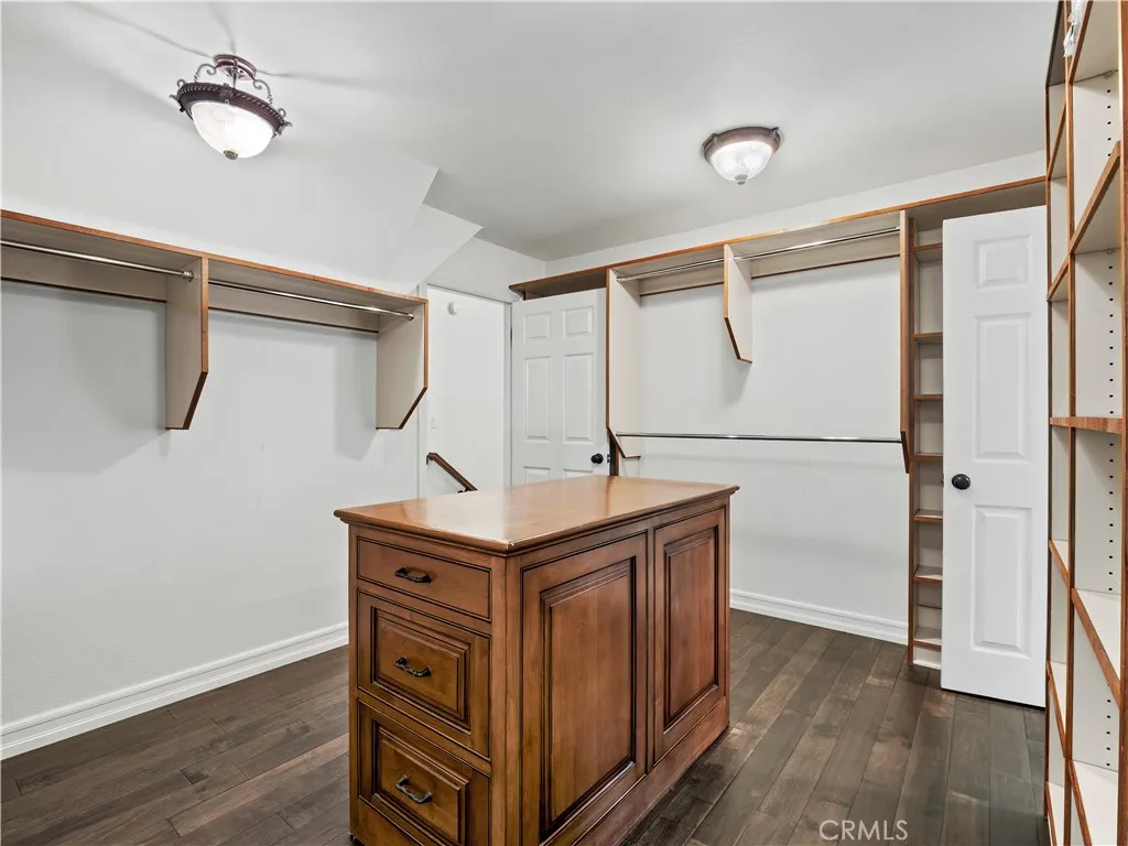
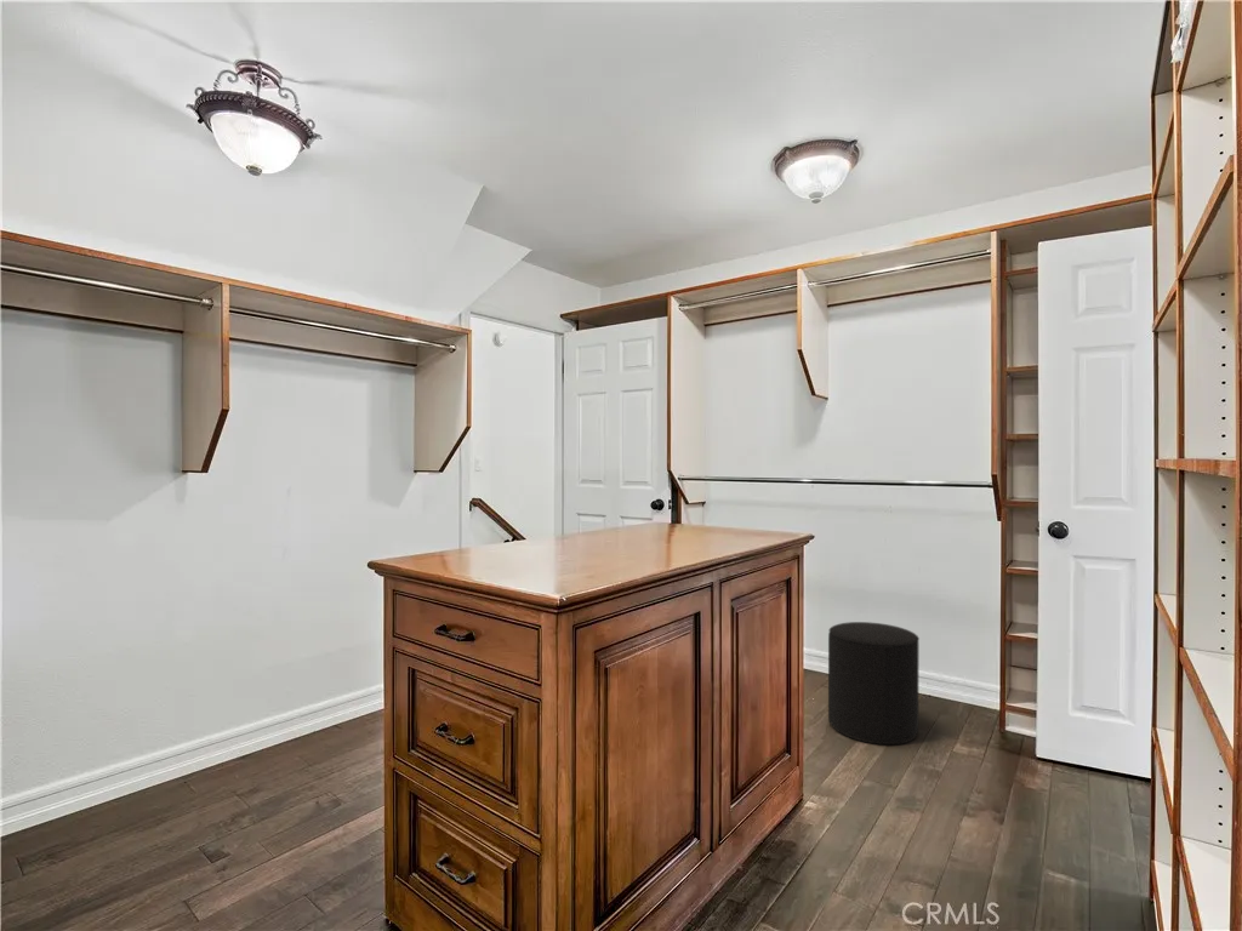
+ stool (872, 678)
